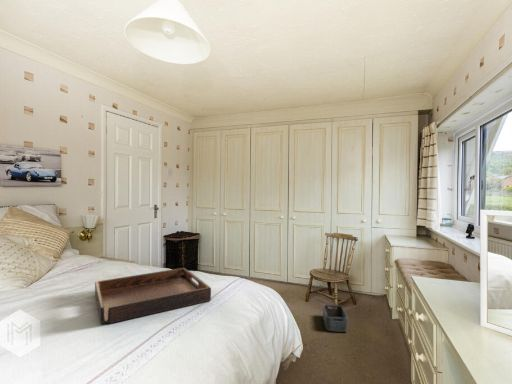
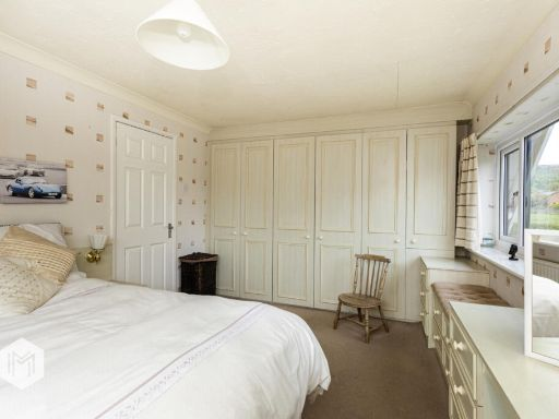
- storage bin (334, 317)
- serving tray (151, 290)
